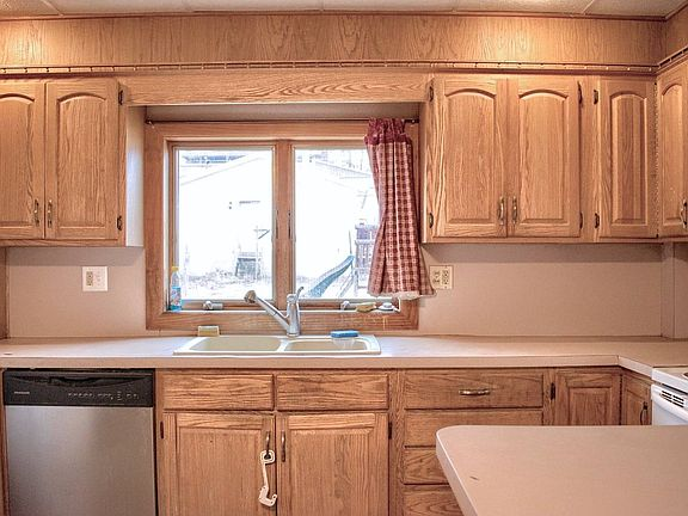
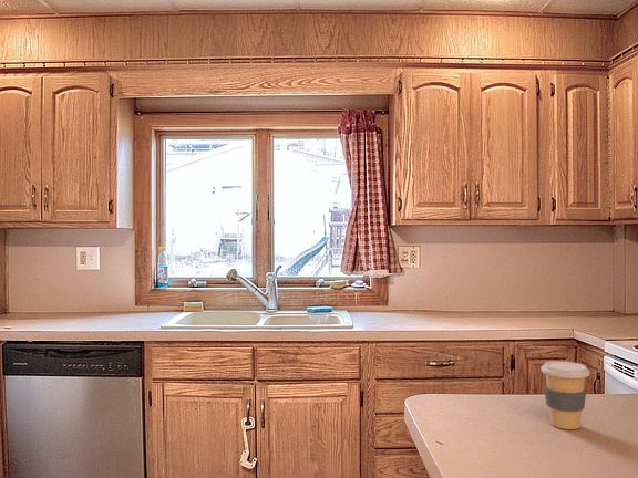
+ coffee cup (565, 395)
